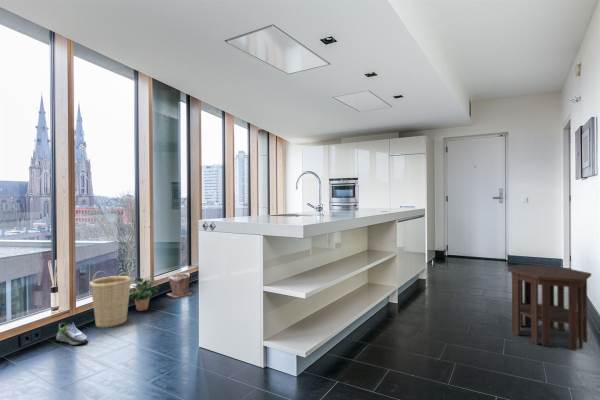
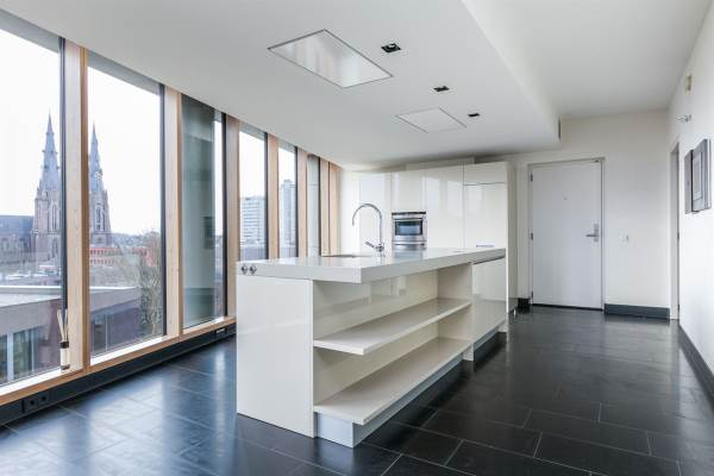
- shoe (72, 332)
- potted plant (144, 290)
- basket (111, 297)
- plant pot (179, 284)
- side table (548, 303)
